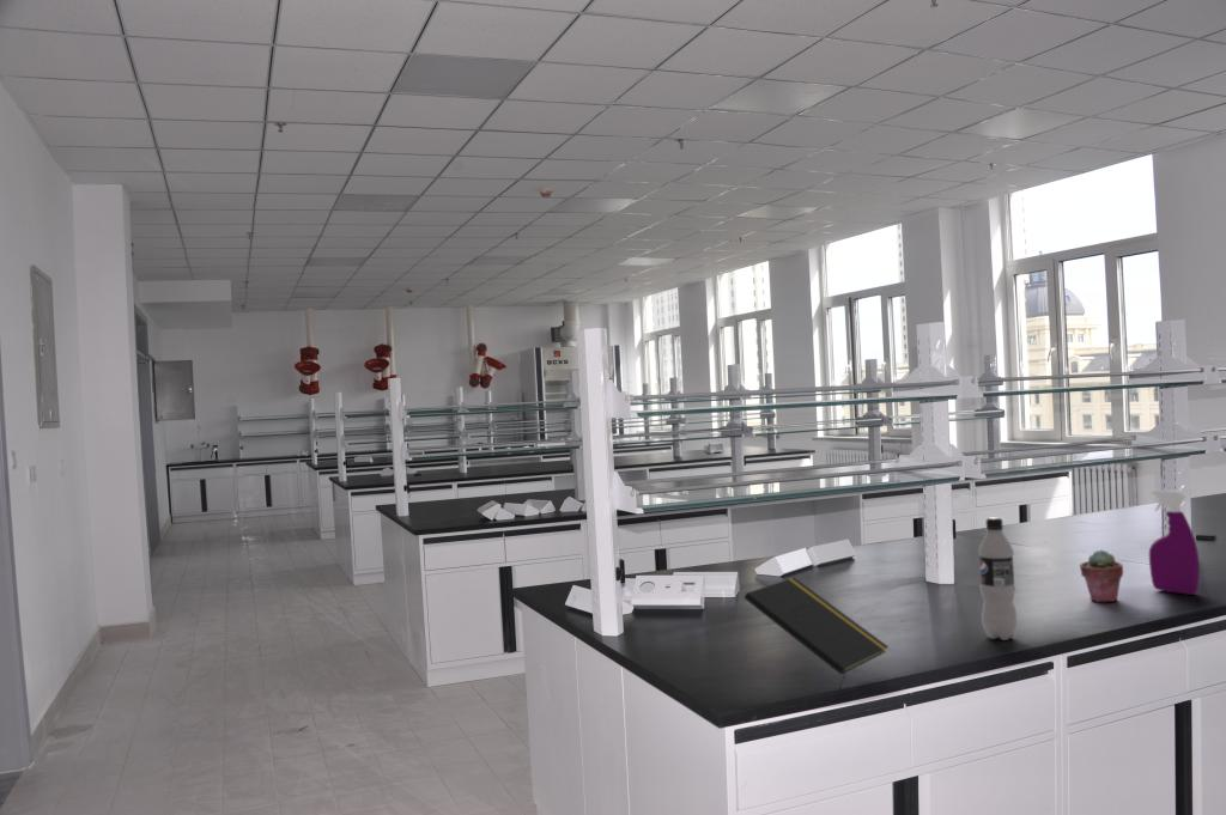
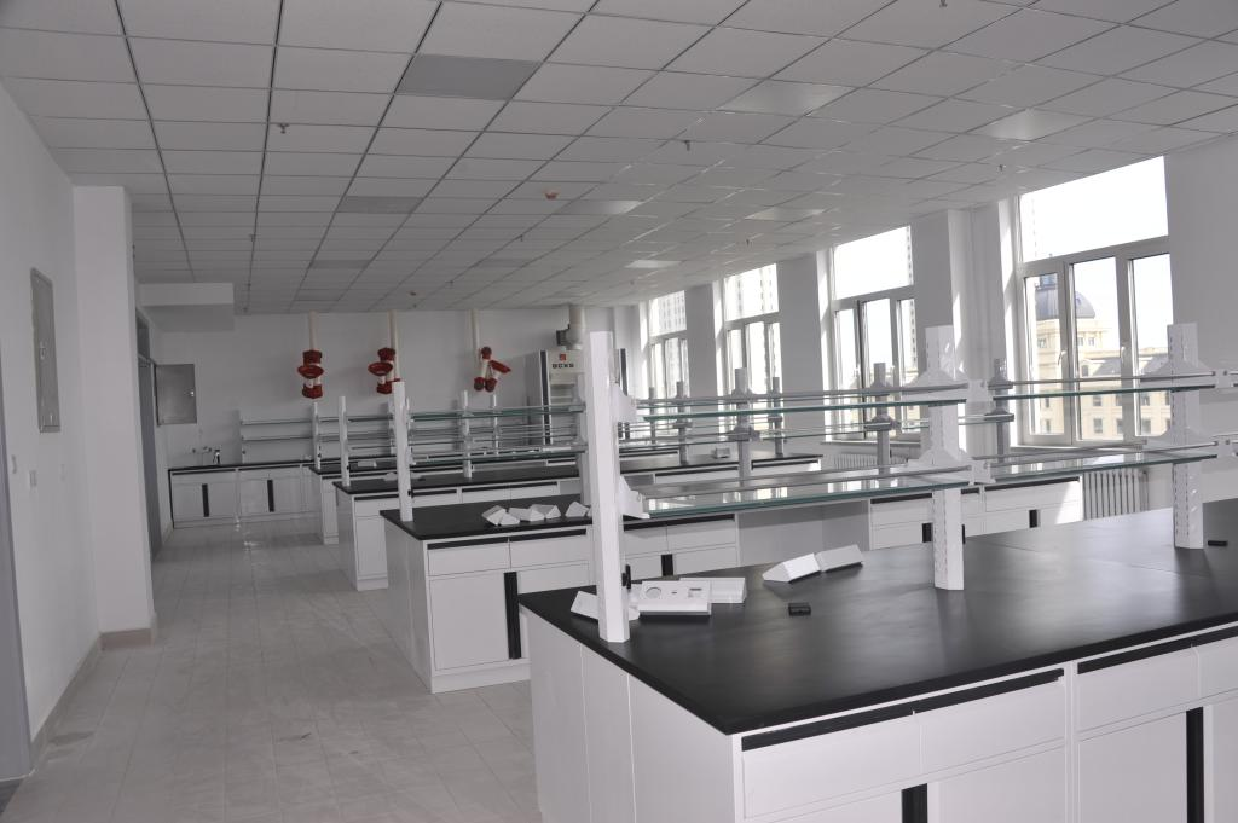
- spray bottle (1172, 541)
- notepad (815, 630)
- potted succulent (1101, 574)
- beverage bottle (996, 577)
